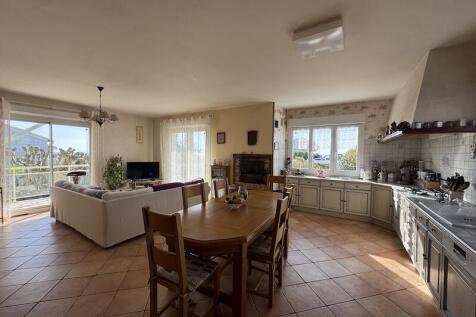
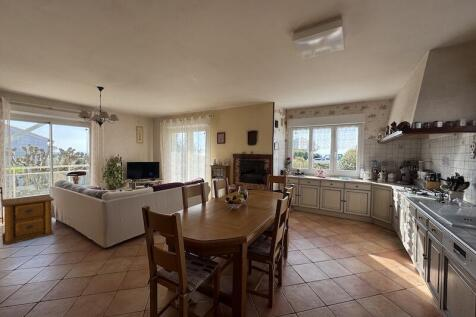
+ side table (28, 216)
